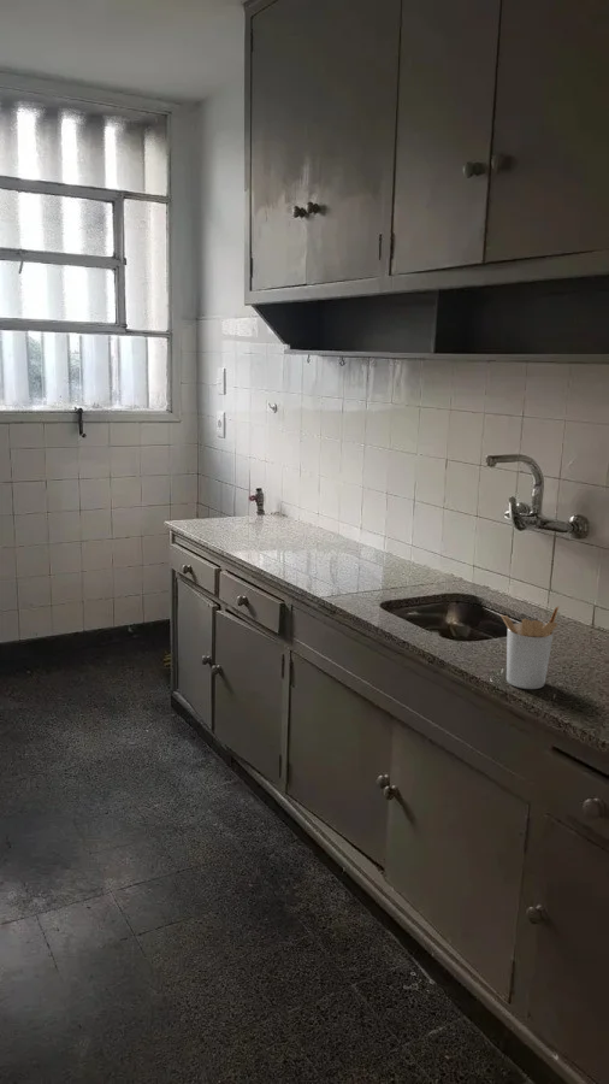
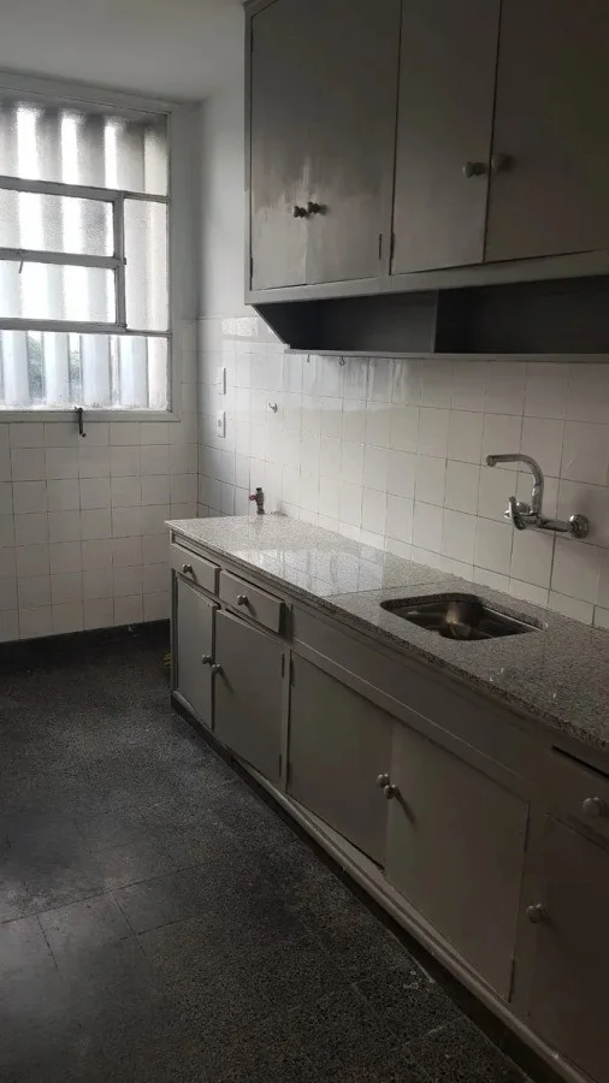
- utensil holder (531, 647)
